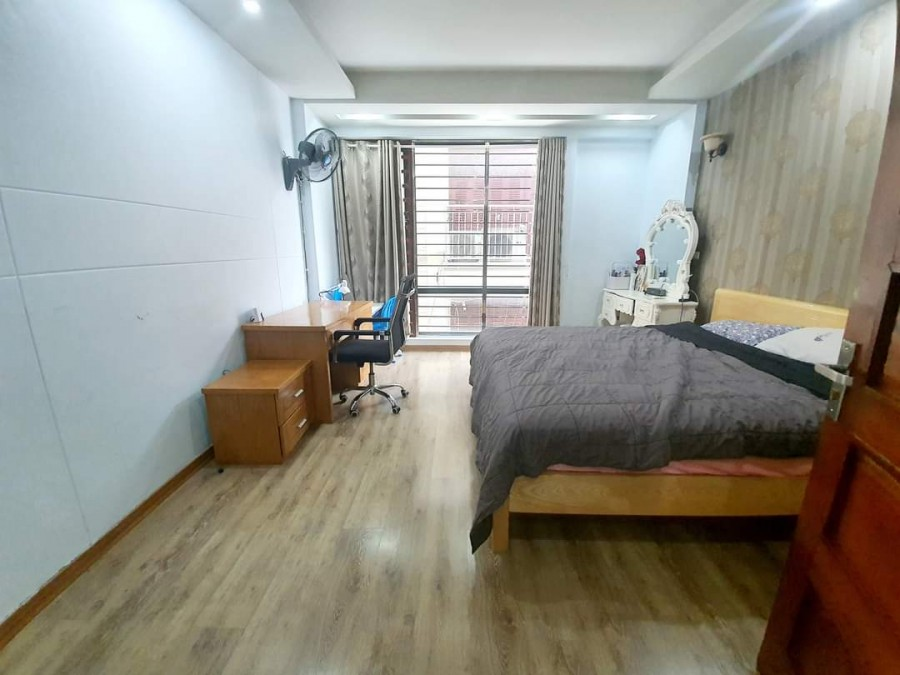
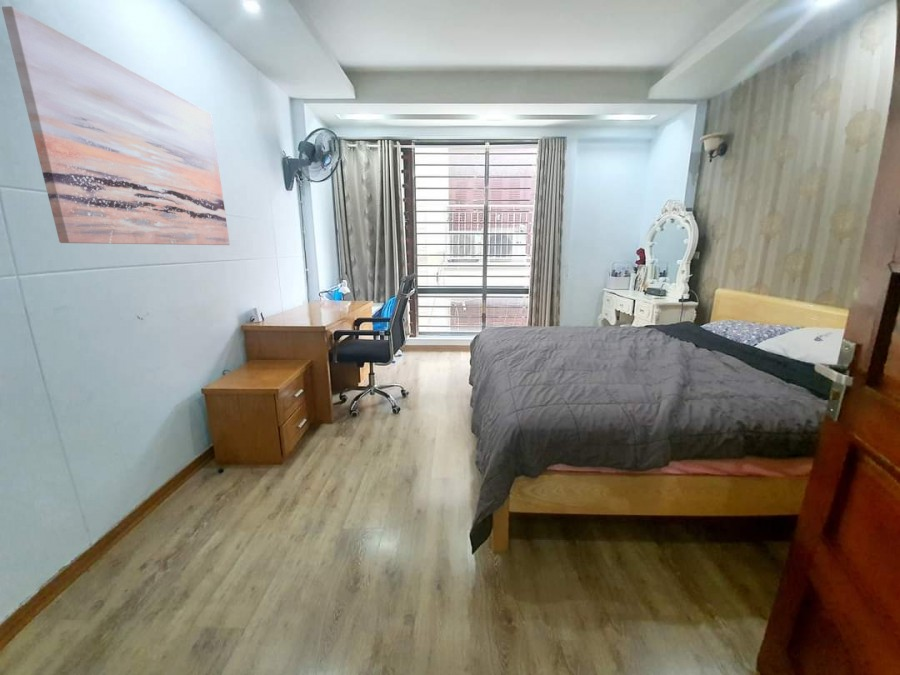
+ wall art (152, 163)
